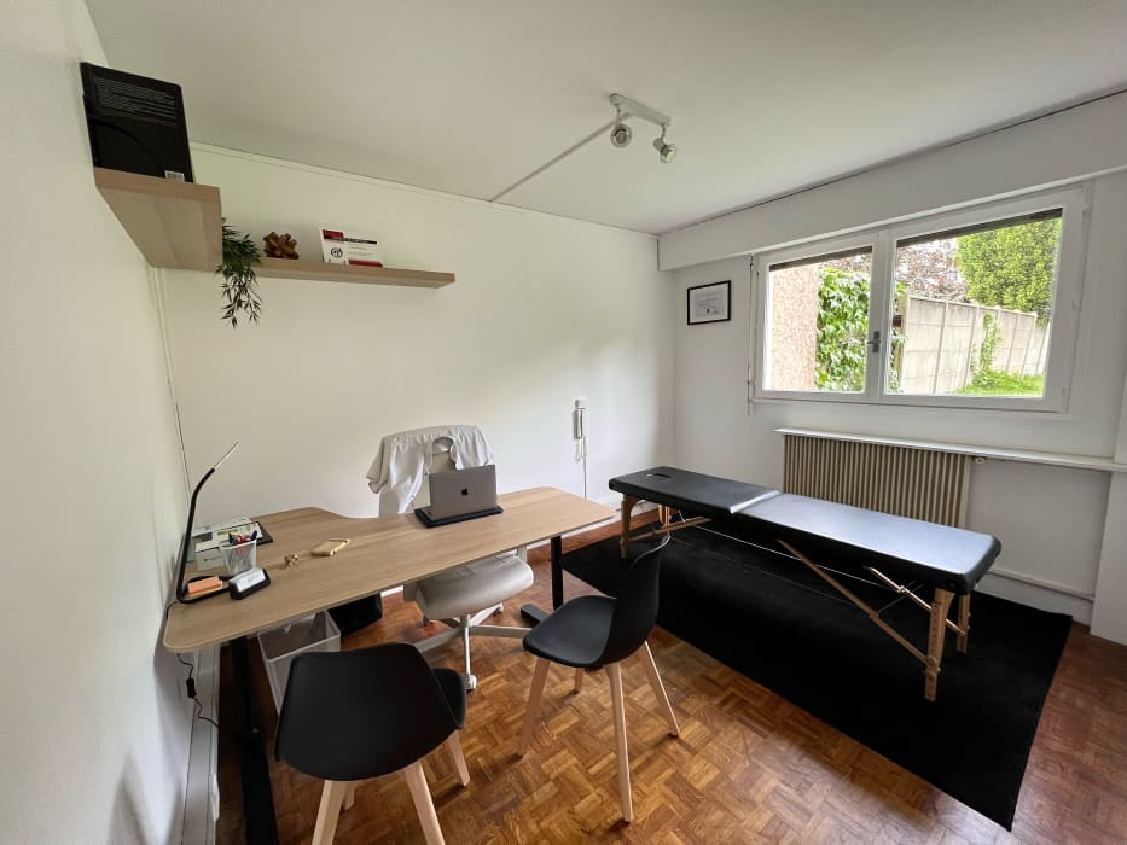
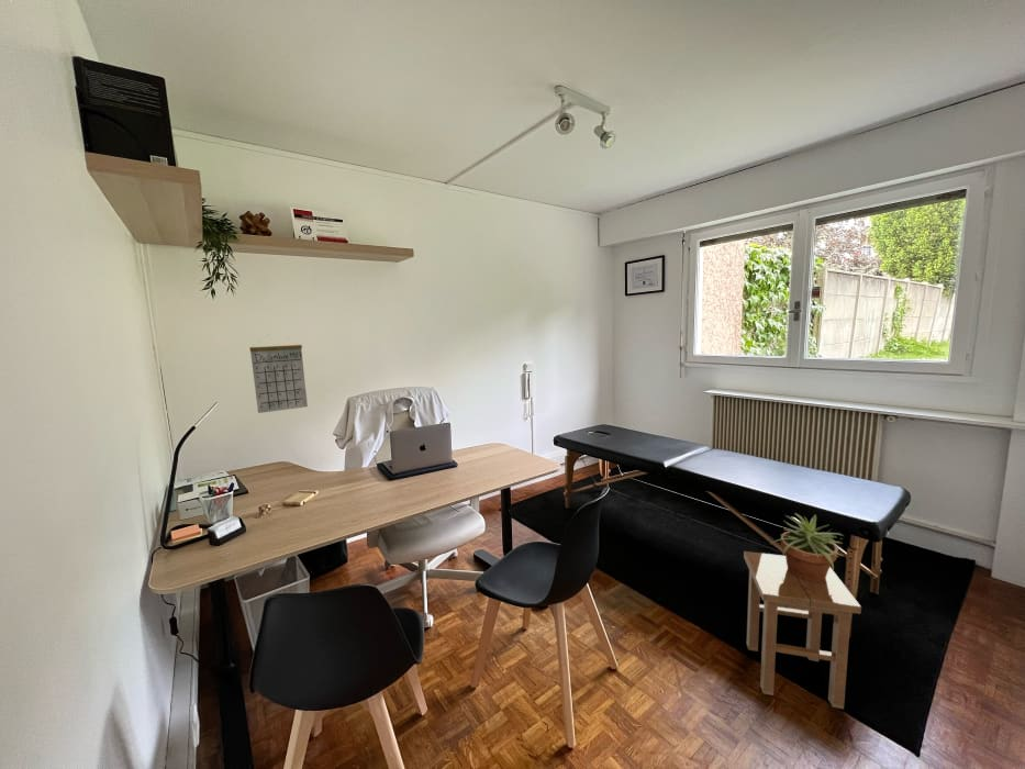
+ stool (796, 616)
+ potted plant (805, 544)
+ calendar (279, 370)
